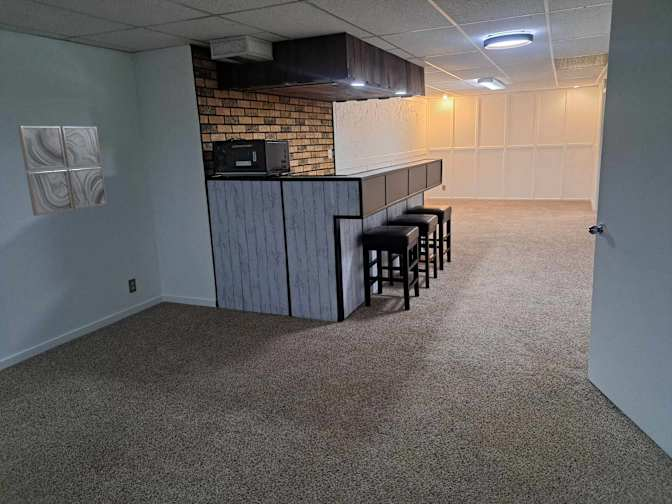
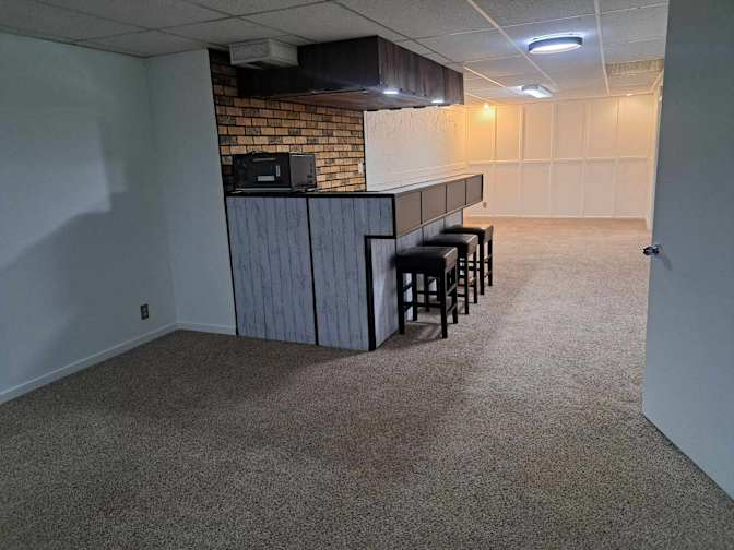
- wall art (66, 167)
